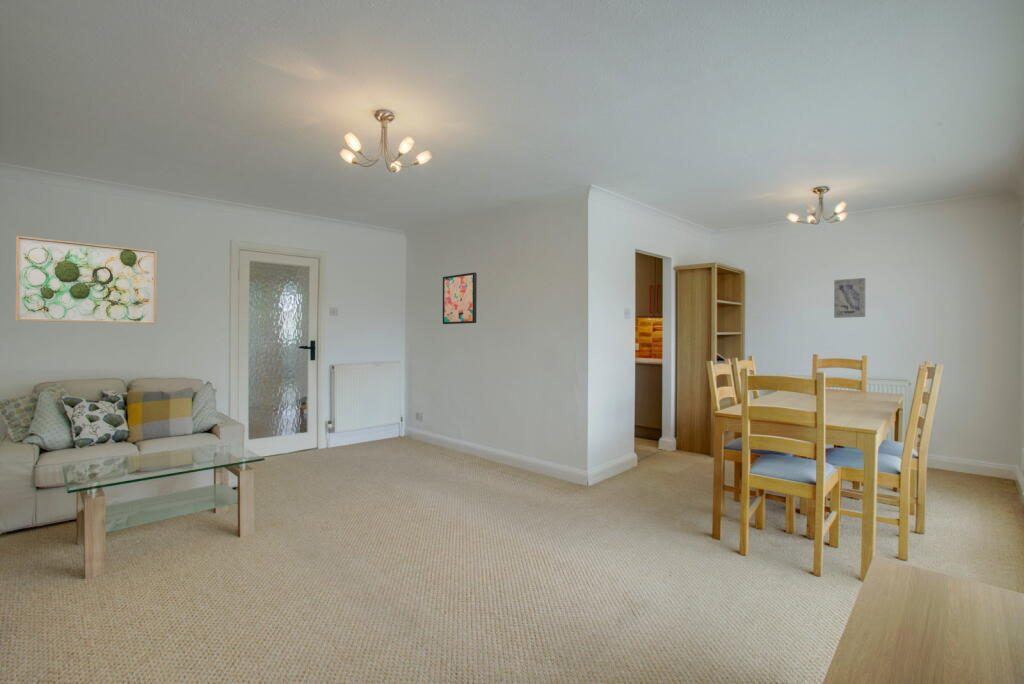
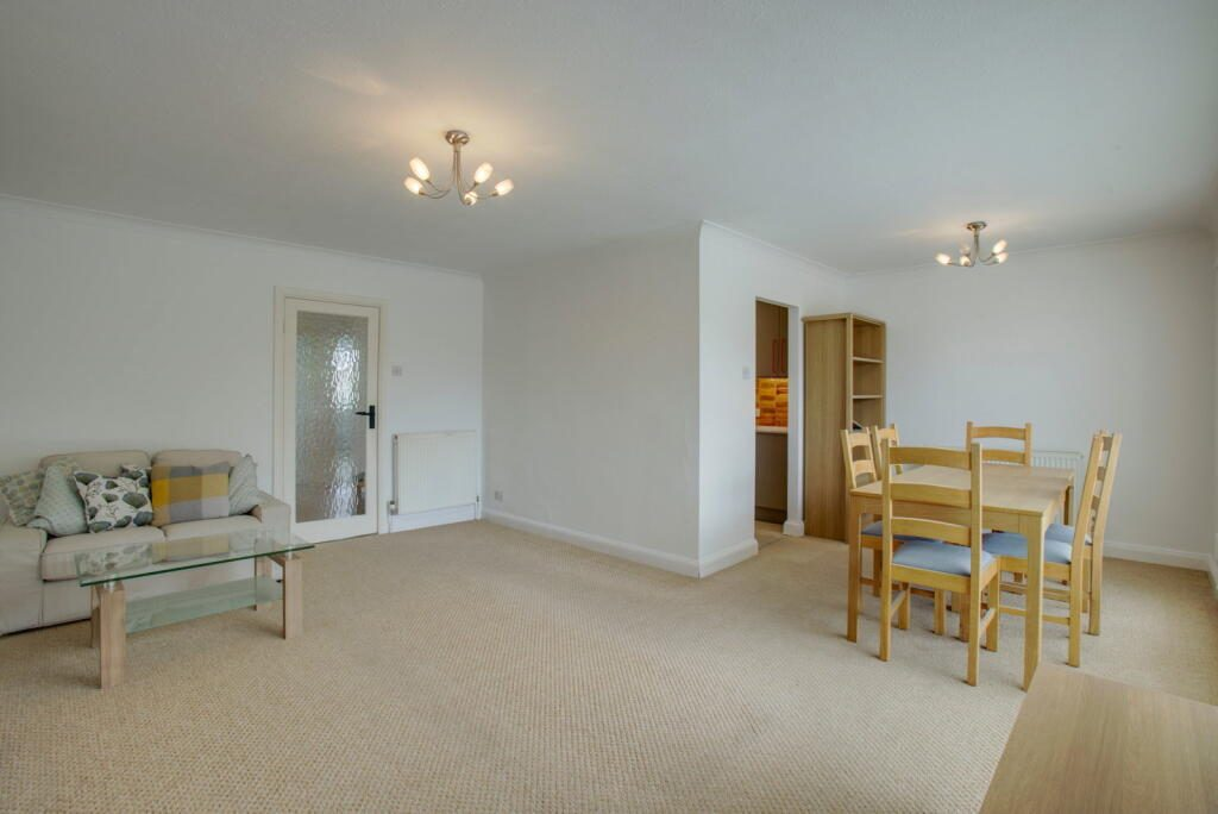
- wall art (849, 298)
- wall art (459, 299)
- wall art (91, 283)
